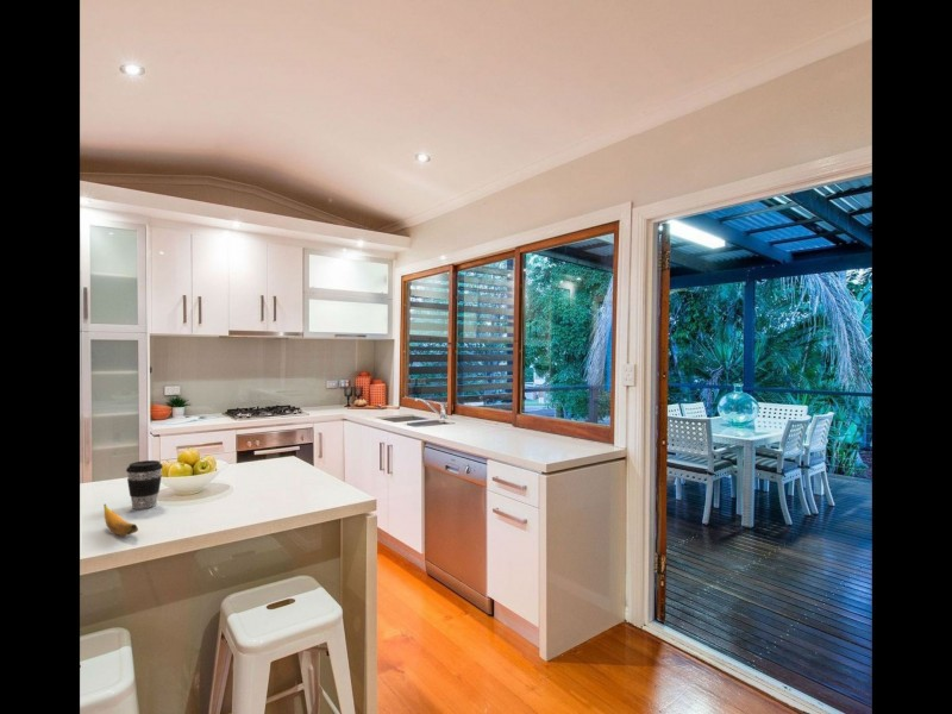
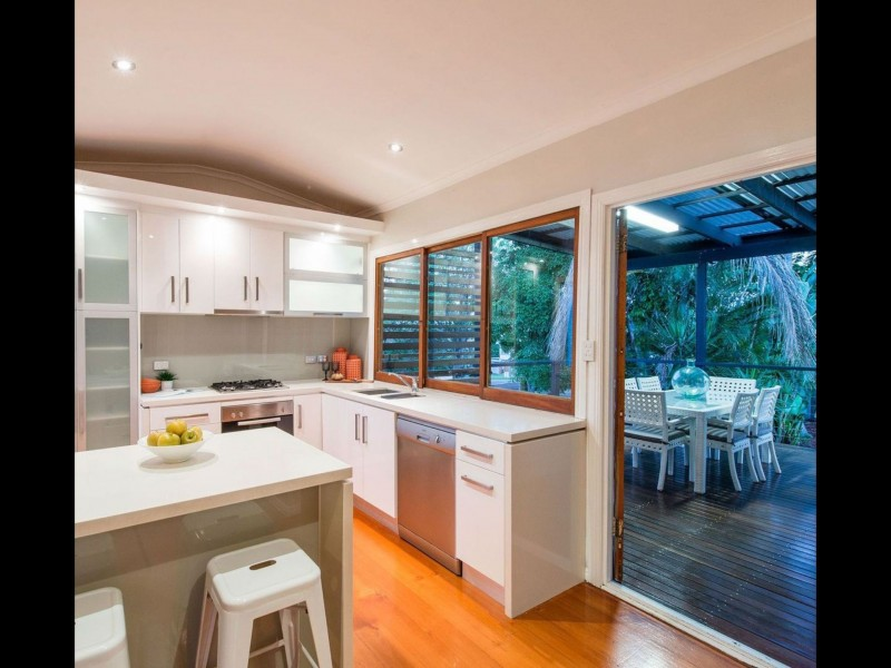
- banana (119, 520)
- coffee cup (144, 484)
